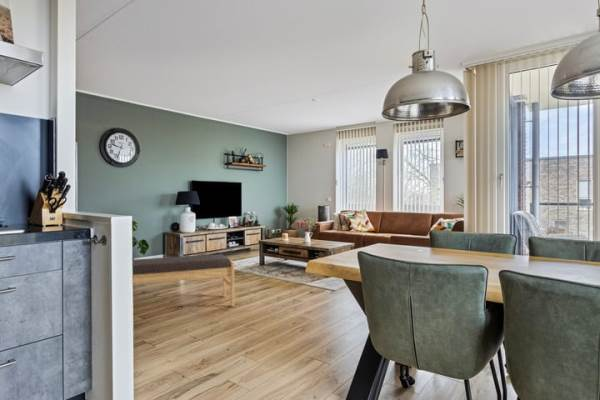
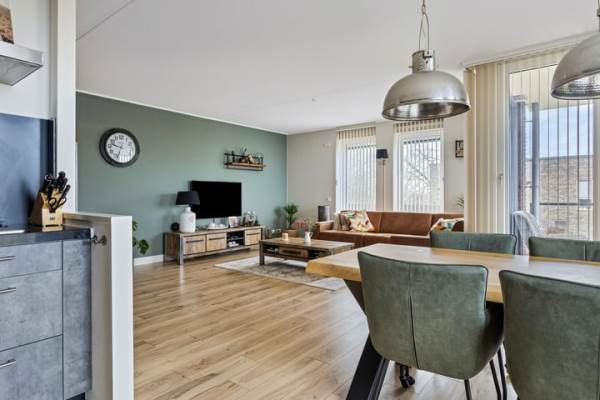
- bench (167, 281)
